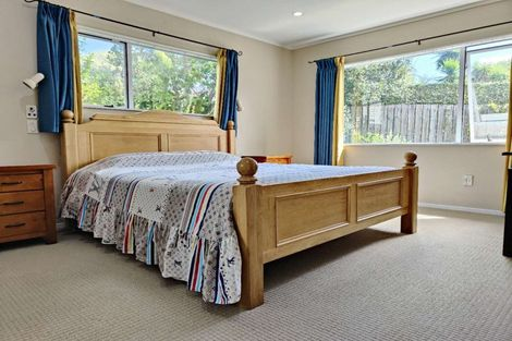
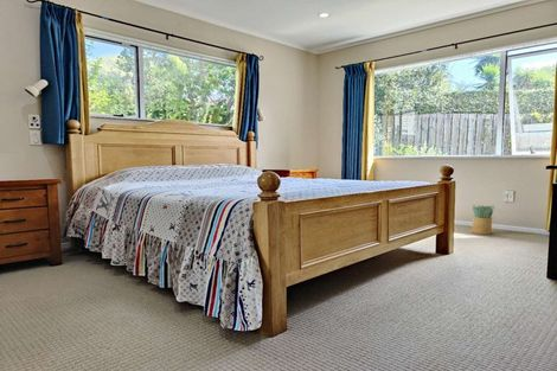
+ potted plant (484, 218)
